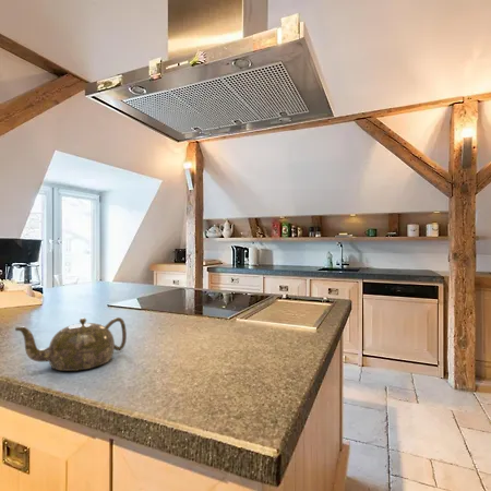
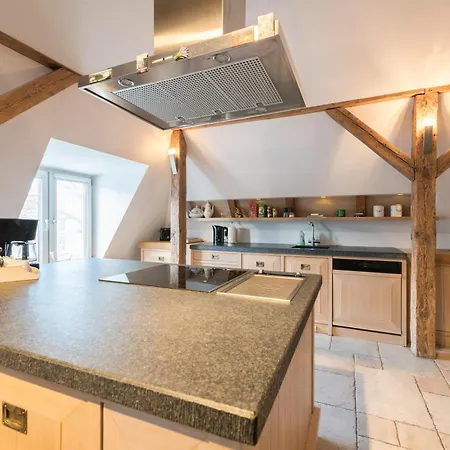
- teapot (76, 340)
